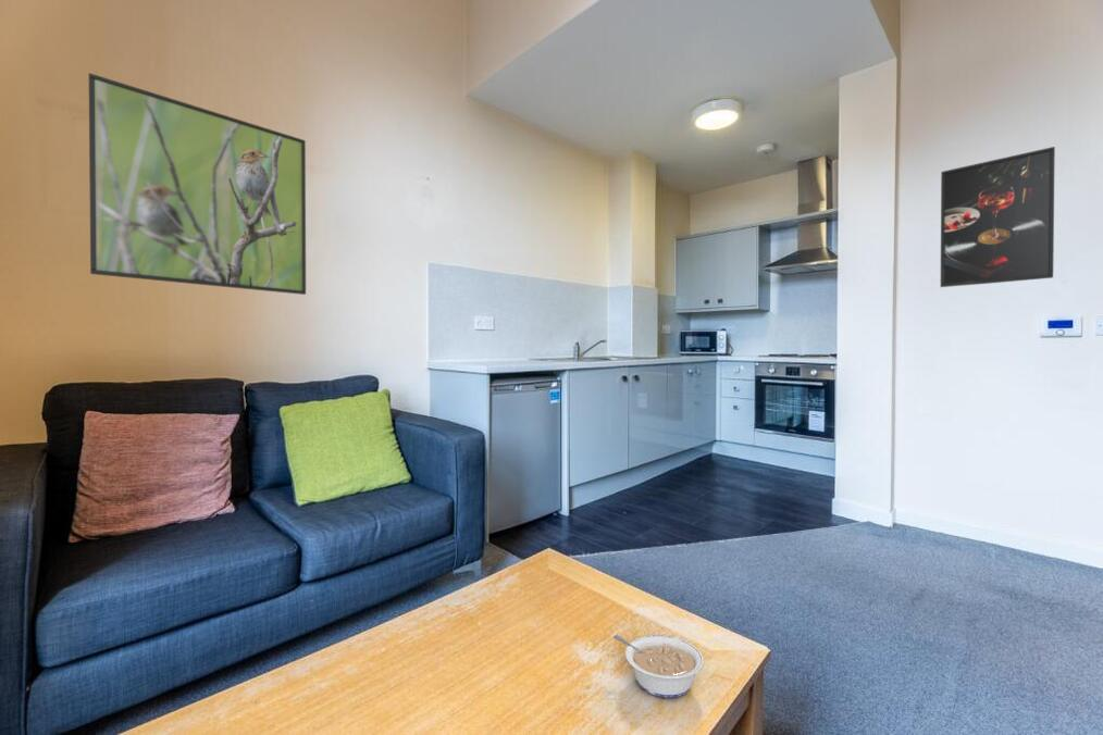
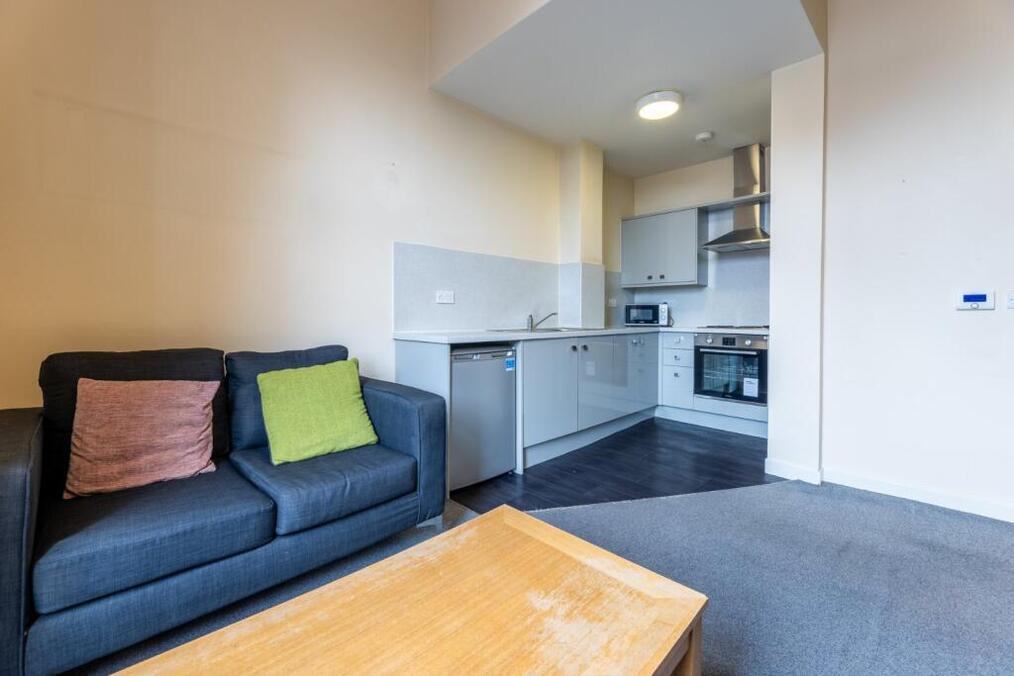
- legume (660, 665)
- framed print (211, 198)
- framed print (993, 221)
